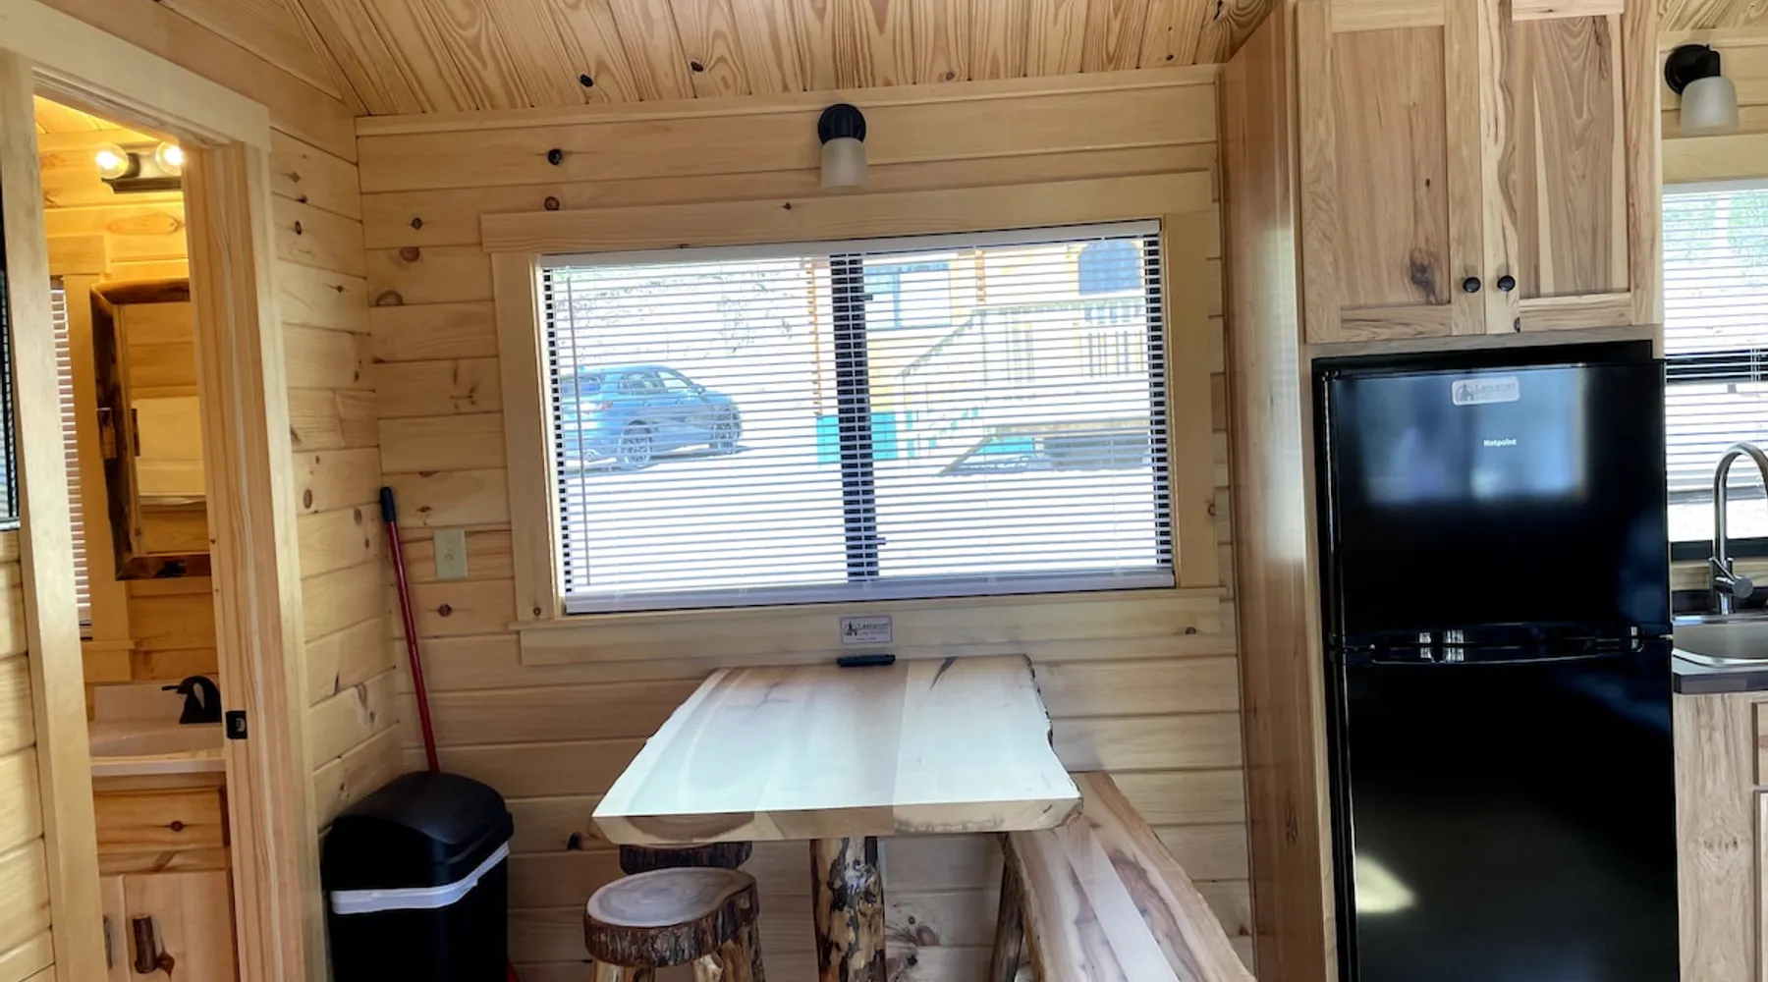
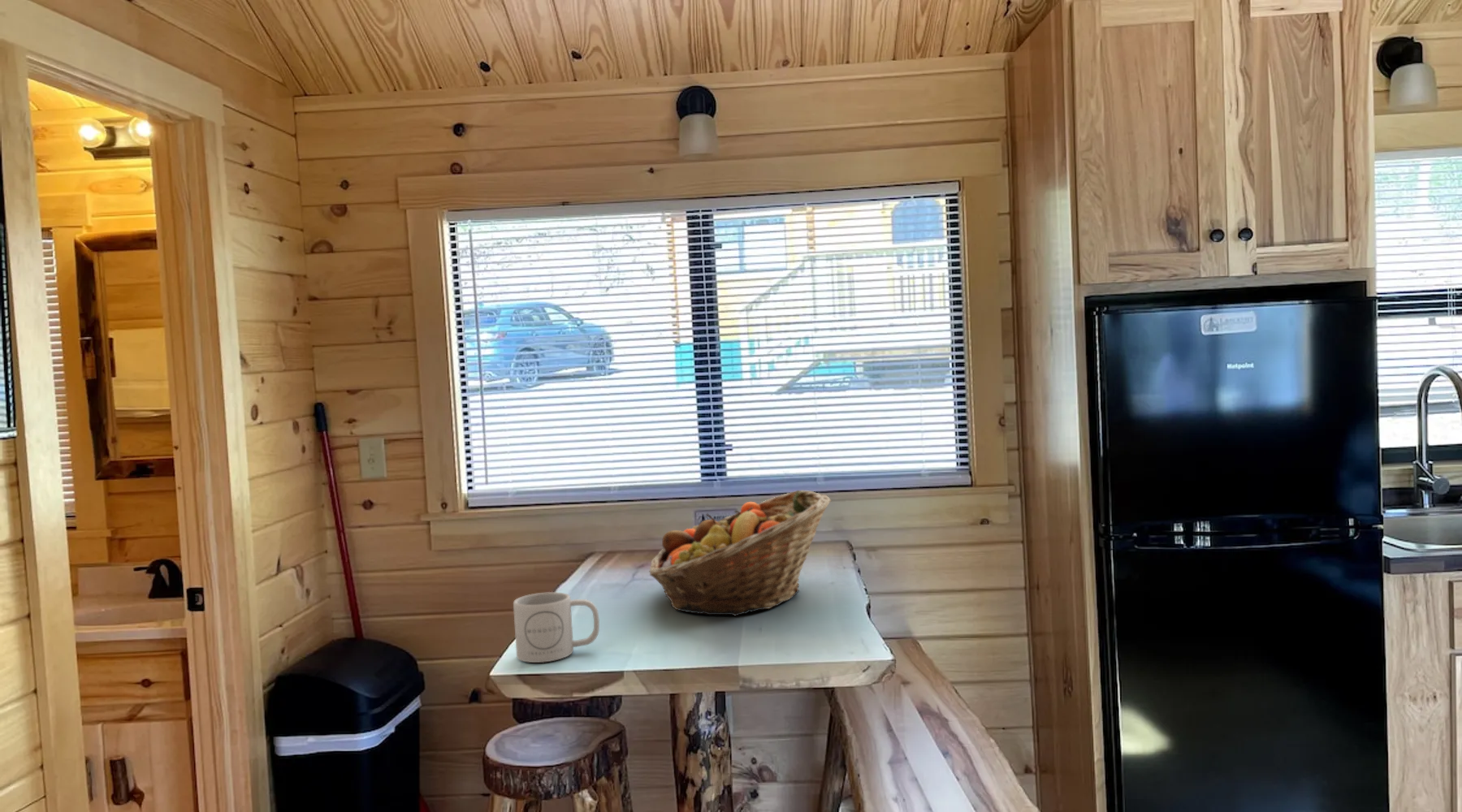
+ fruit basket (740, 547)
+ mug (557, 624)
